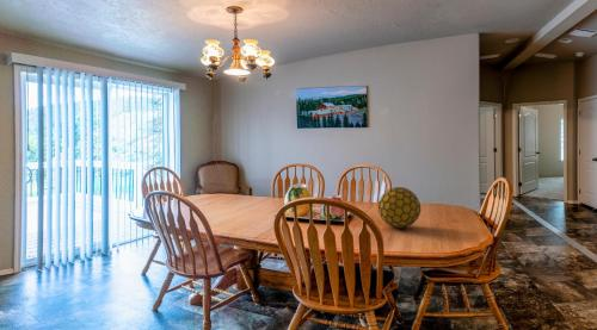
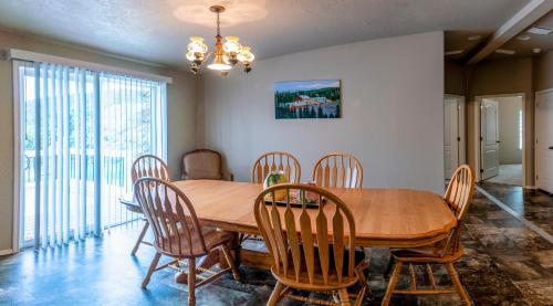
- decorative ball (399, 207)
